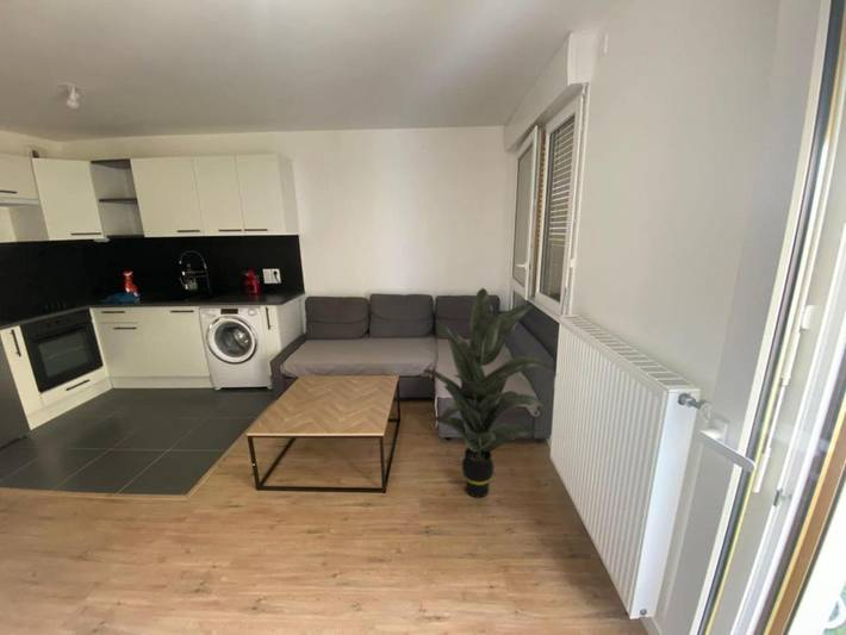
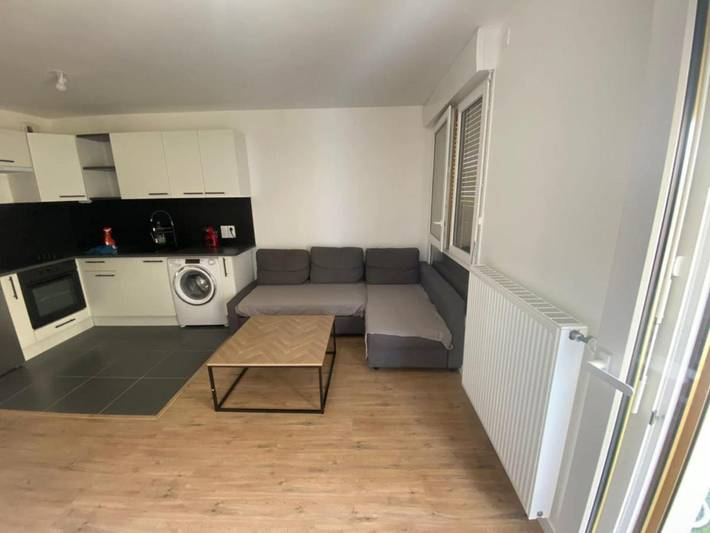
- indoor plant (484, 394)
